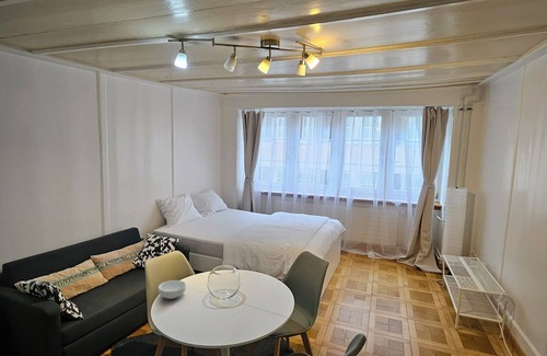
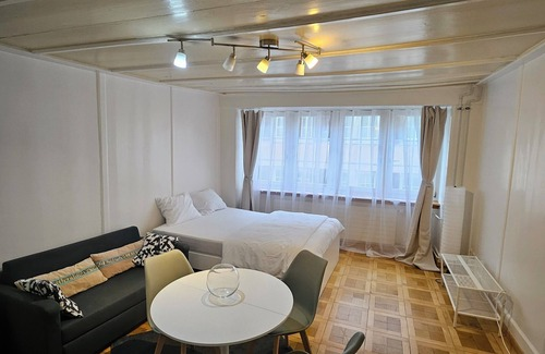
- cereal bowl (172, 290)
